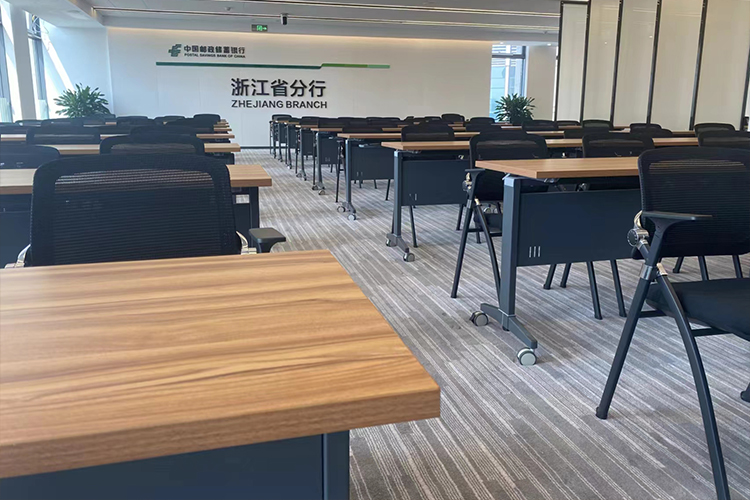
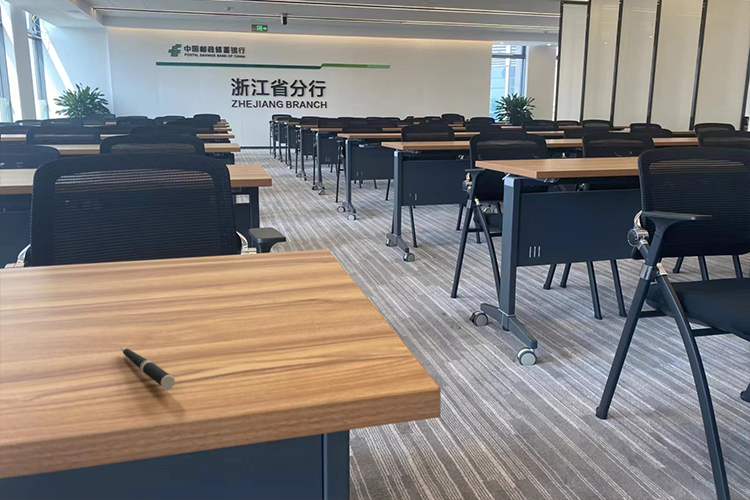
+ pen (142, 362)
